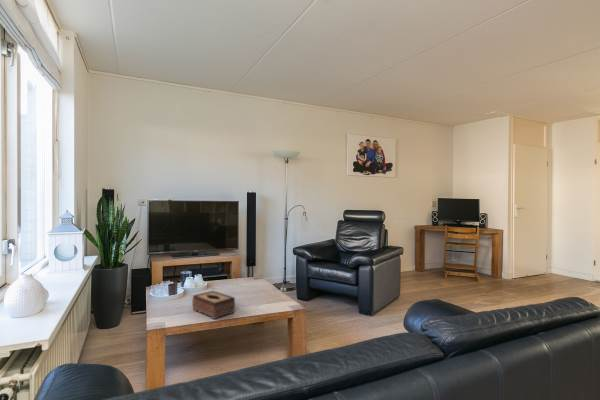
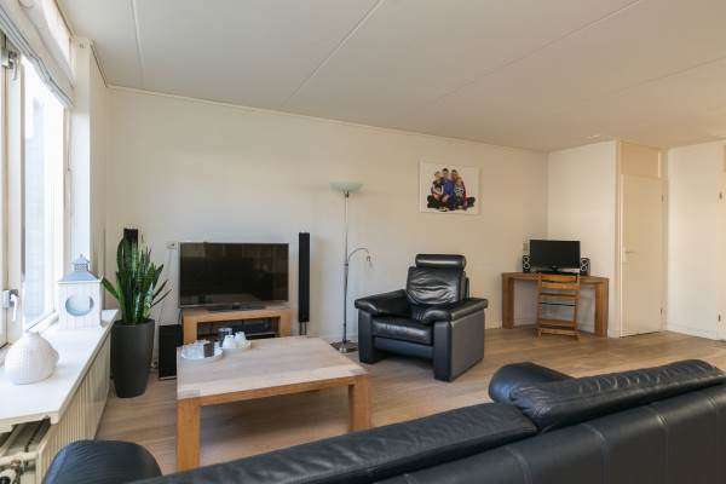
- tissue box (213, 303)
